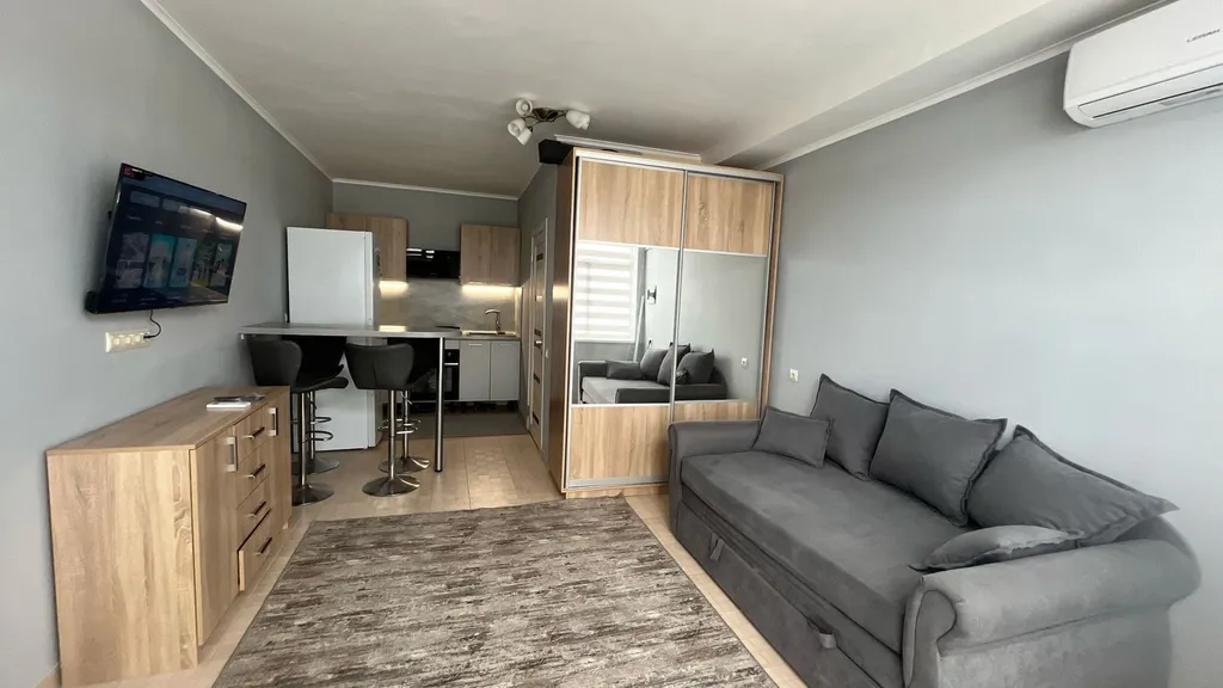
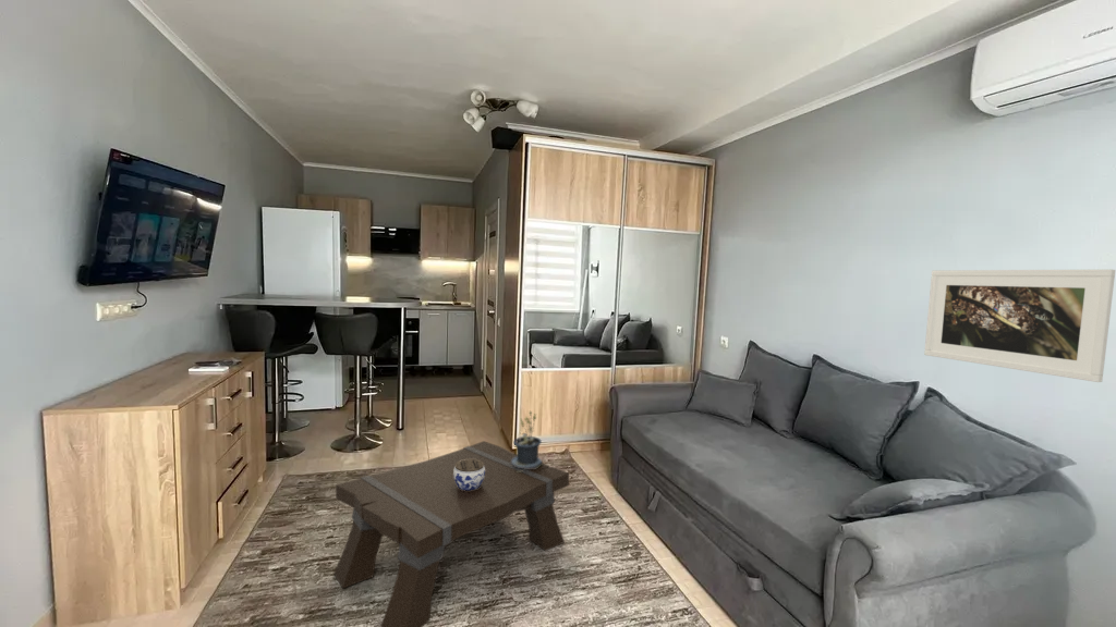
+ potted plant (526, 437)
+ coffee table (458, 517)
+ jar (469, 474)
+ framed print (1005, 318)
